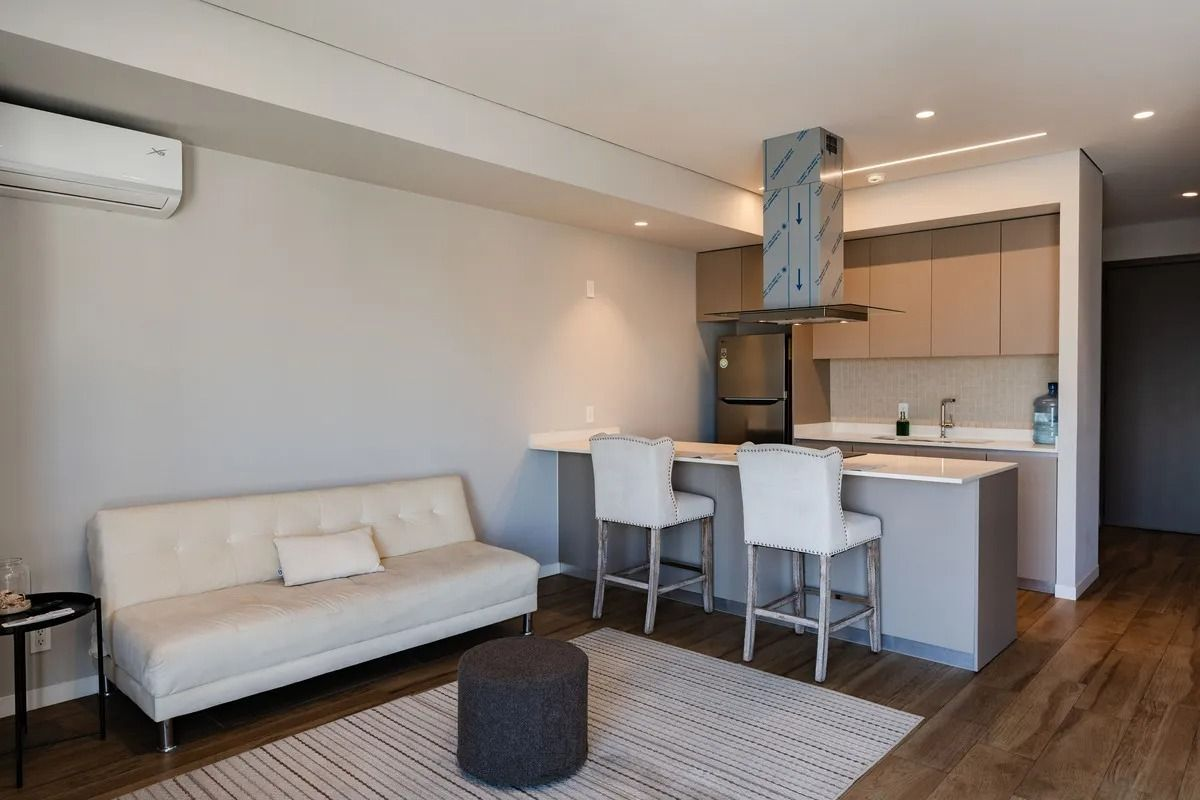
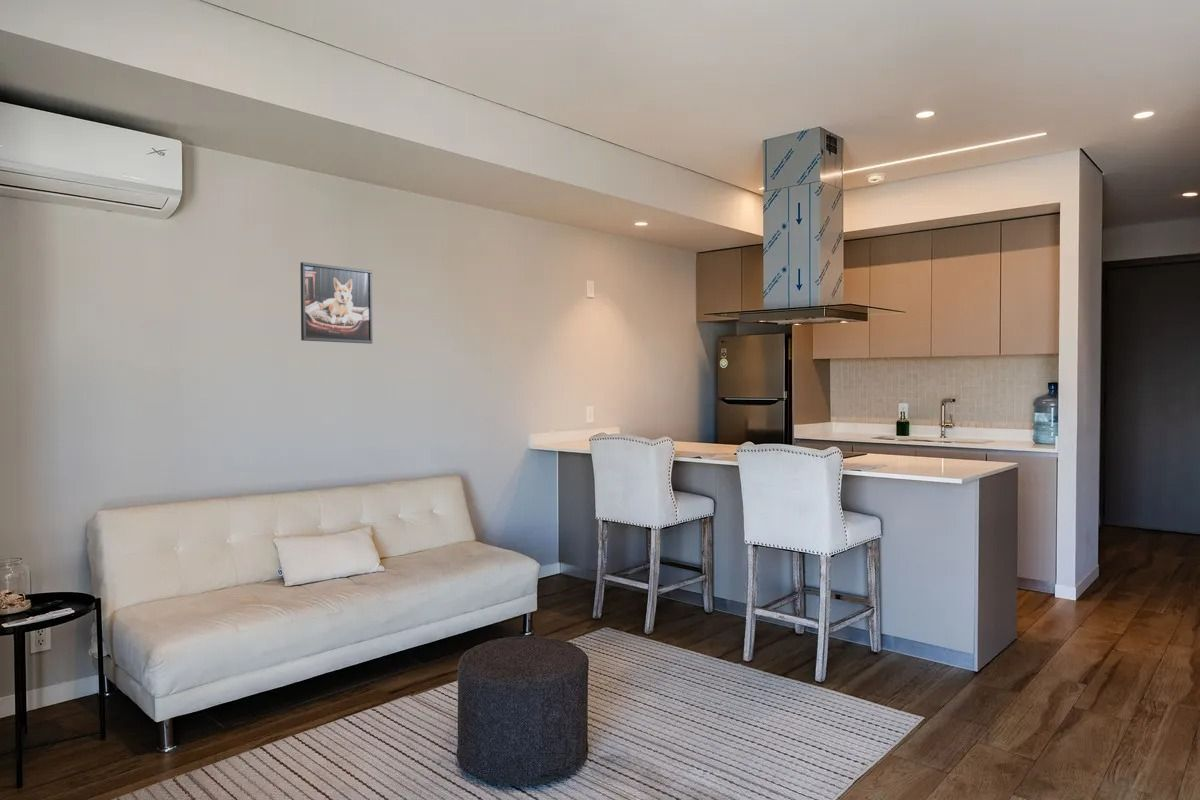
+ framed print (337, 304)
